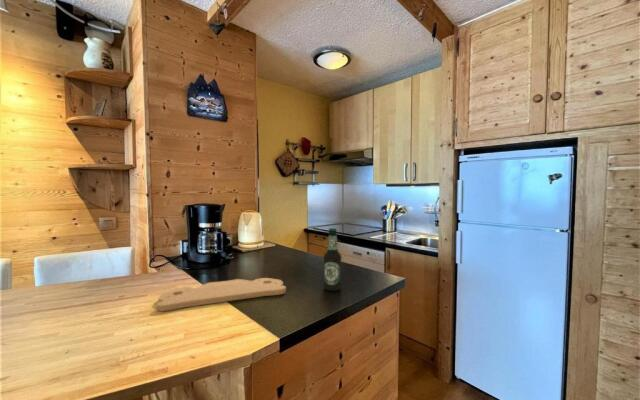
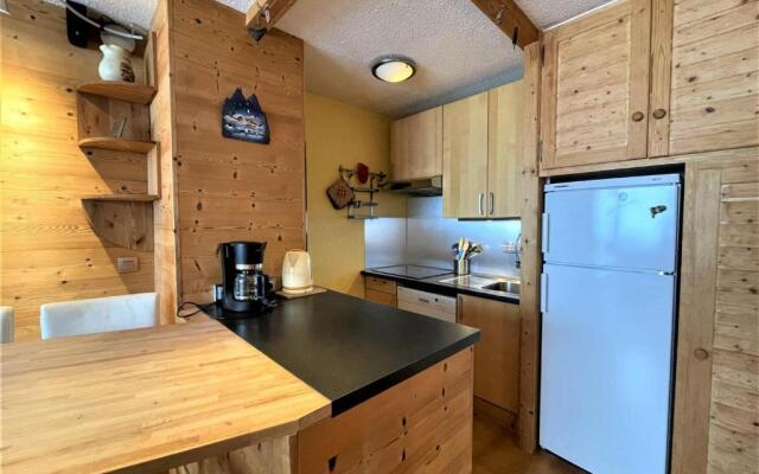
- cutting board (225, 290)
- bottle (332, 258)
